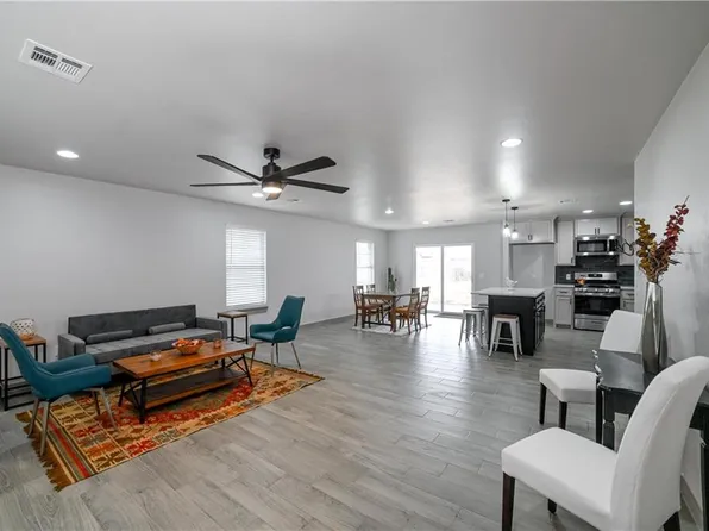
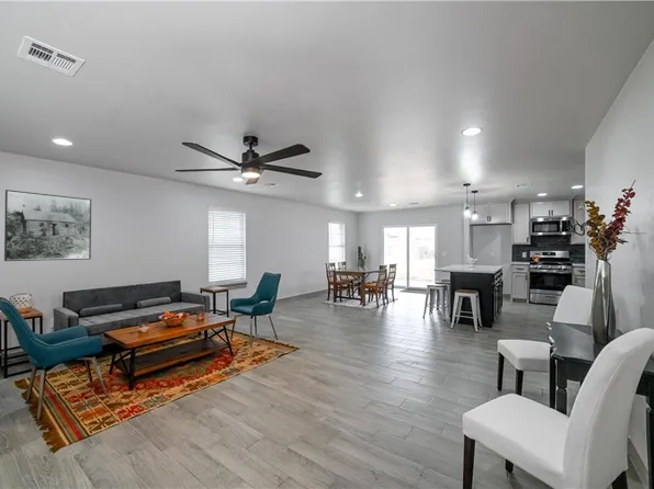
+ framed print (52, 227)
